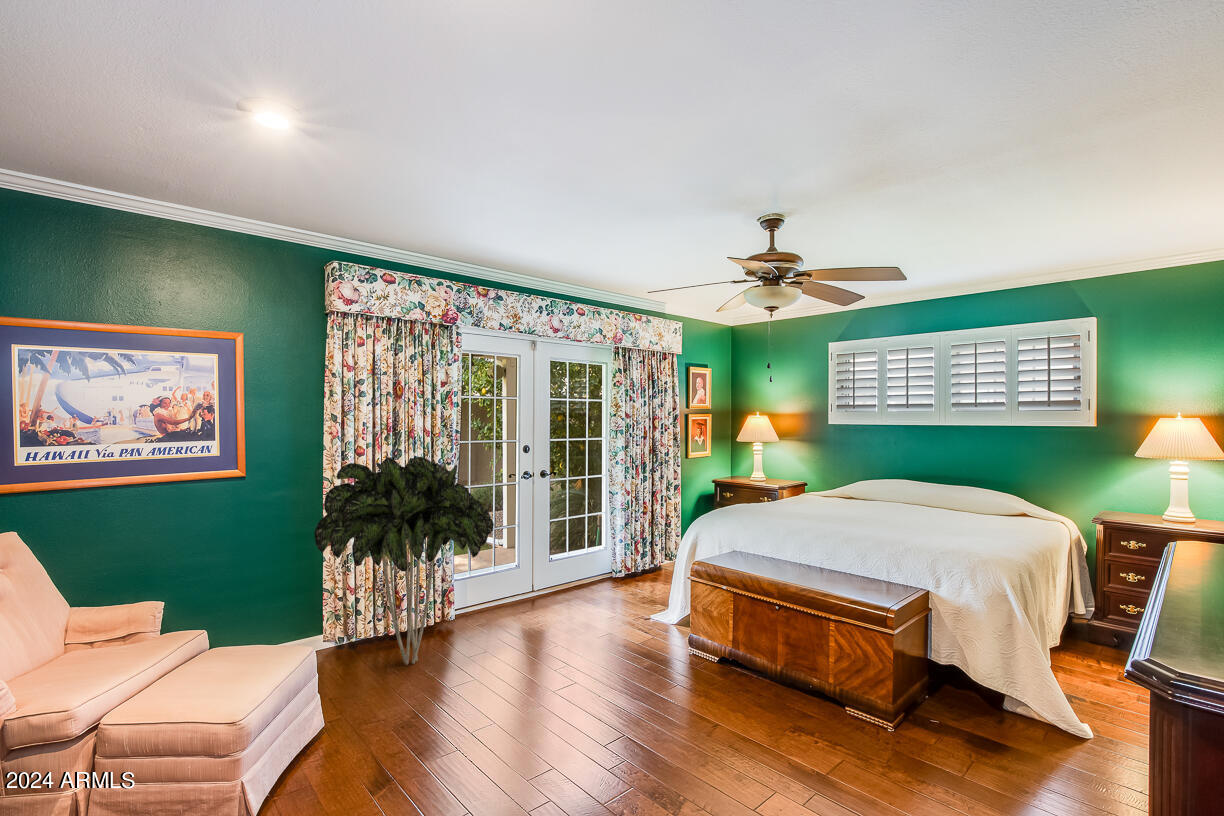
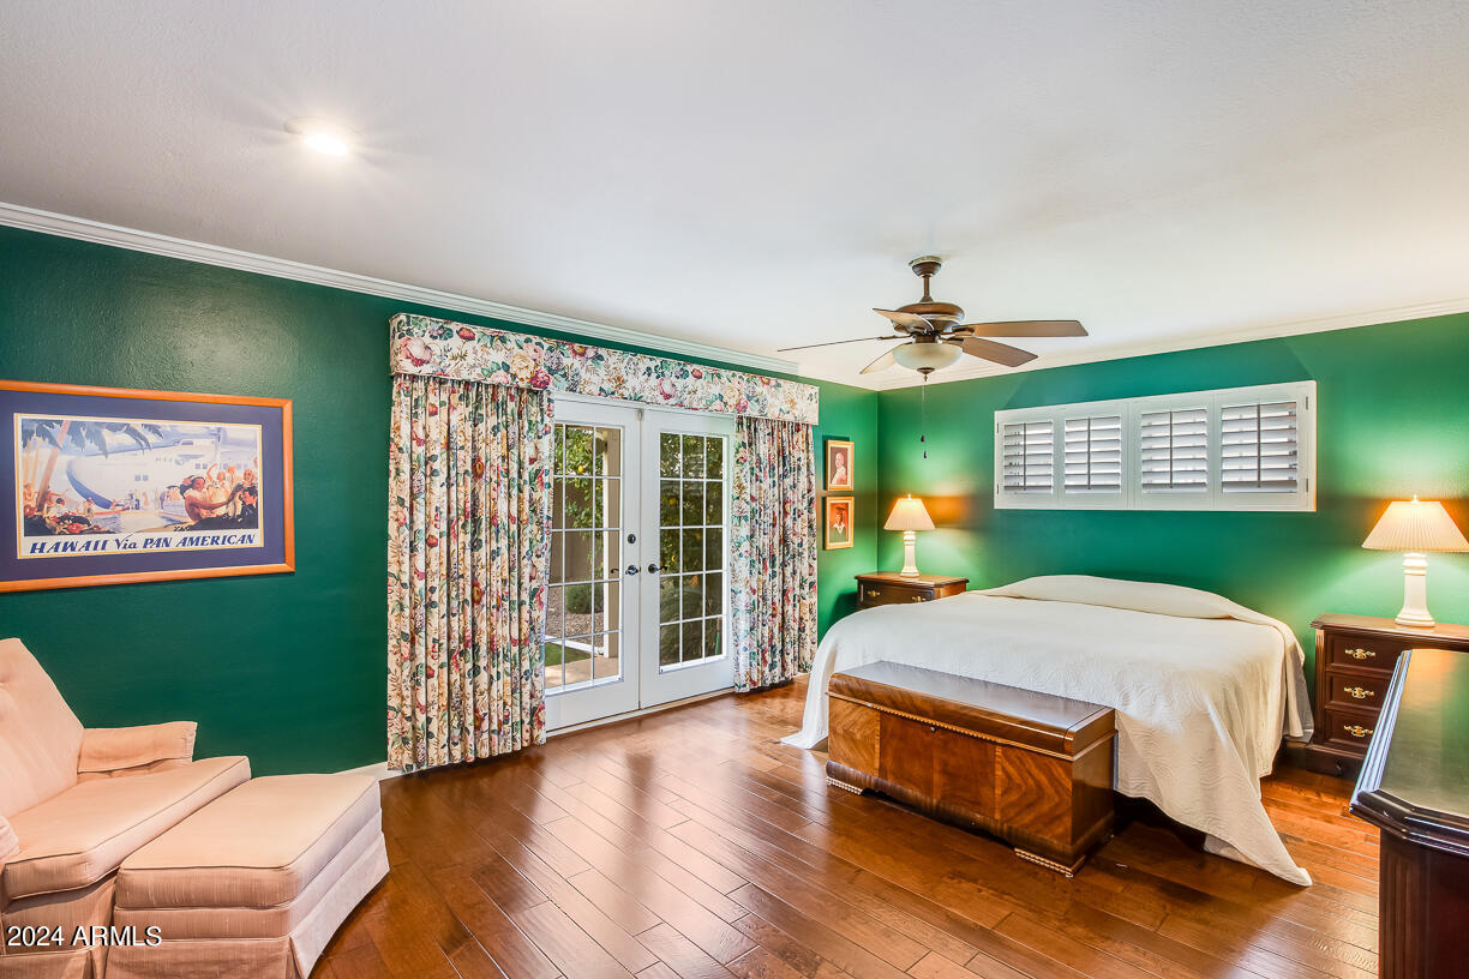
- indoor plant (407, 560)
